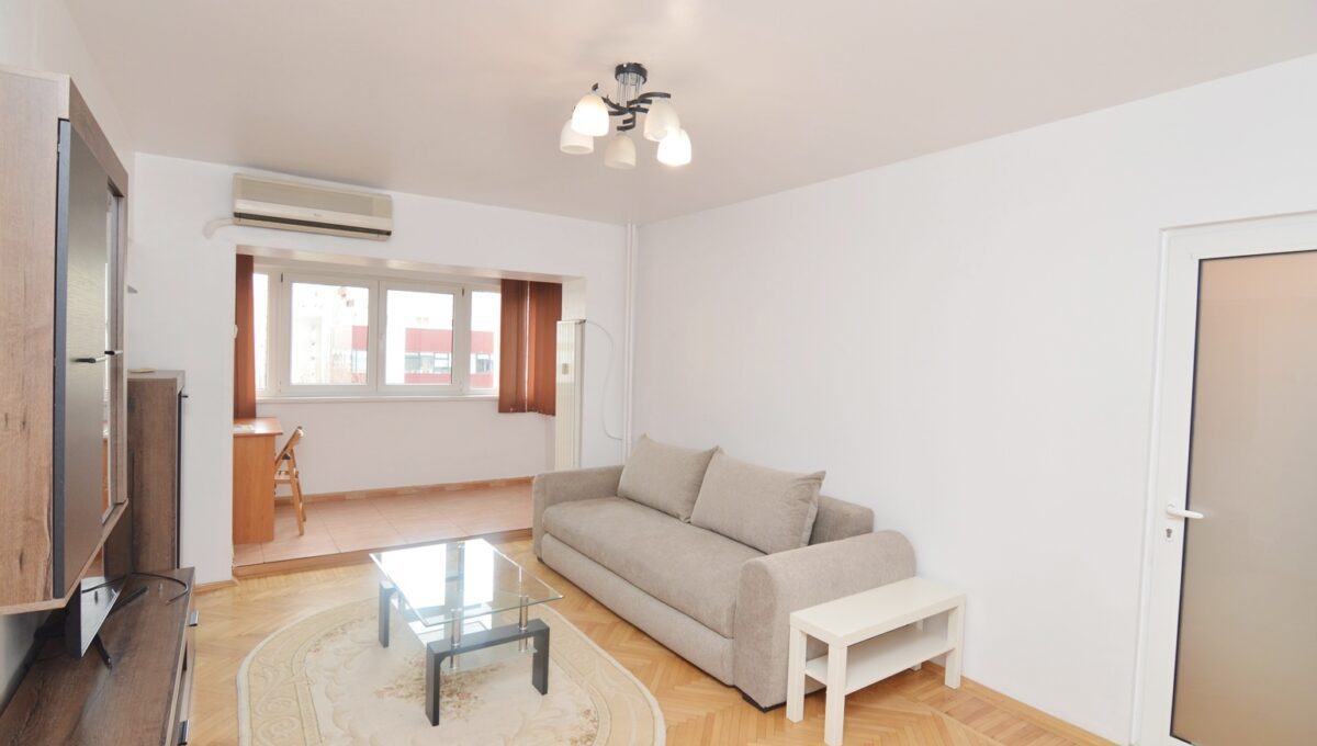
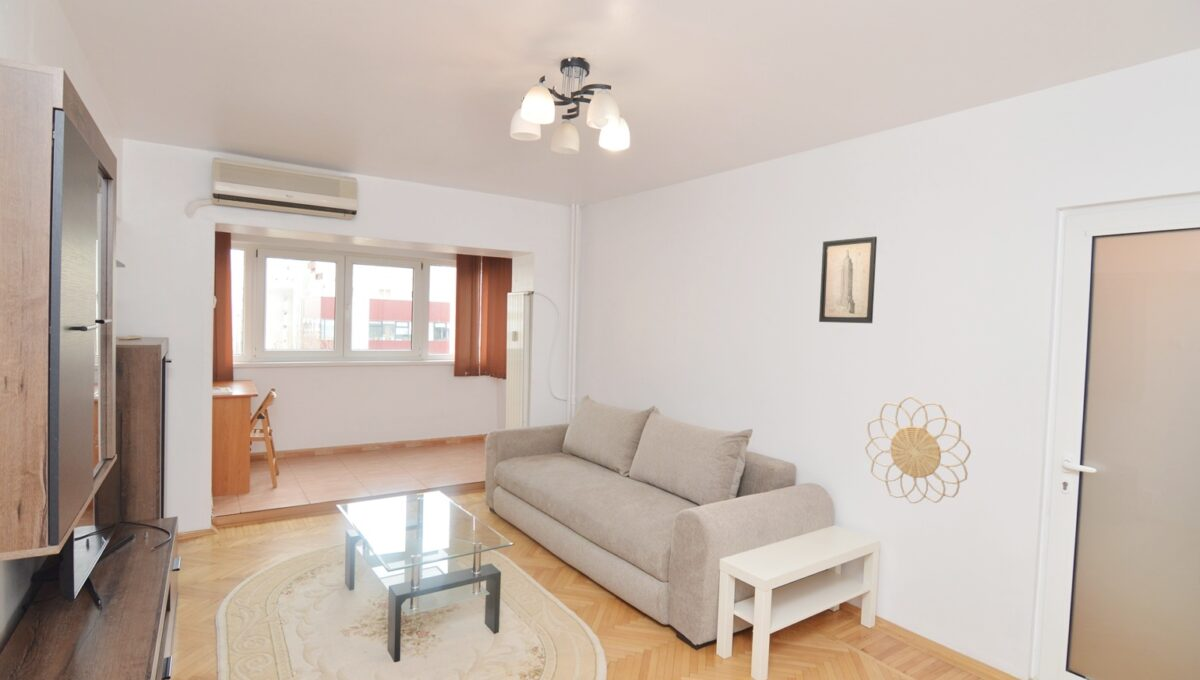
+ decorative wall piece (914, 450)
+ wall art (846, 281)
